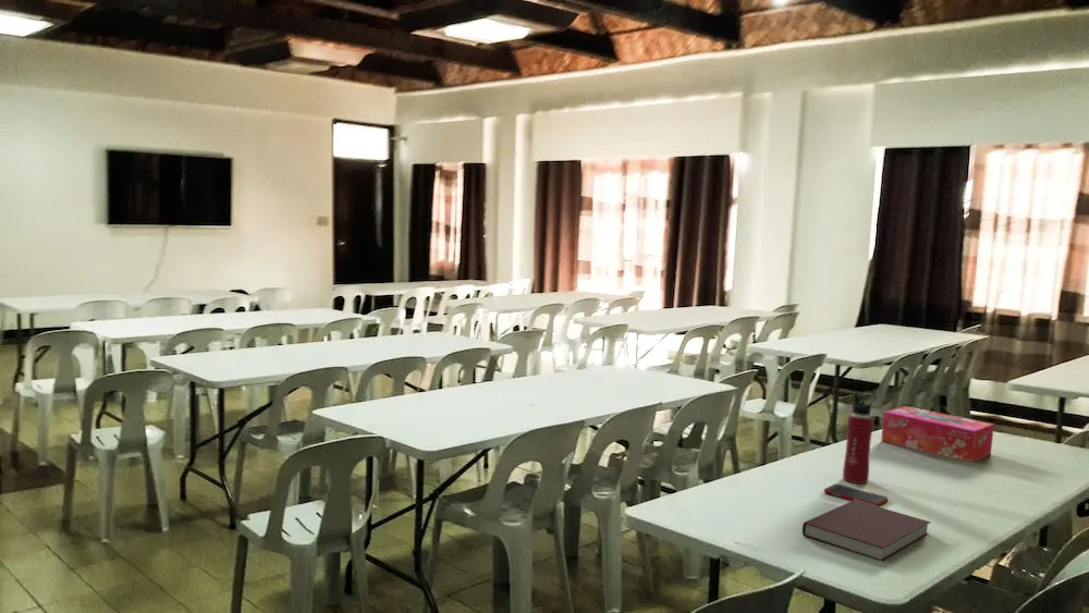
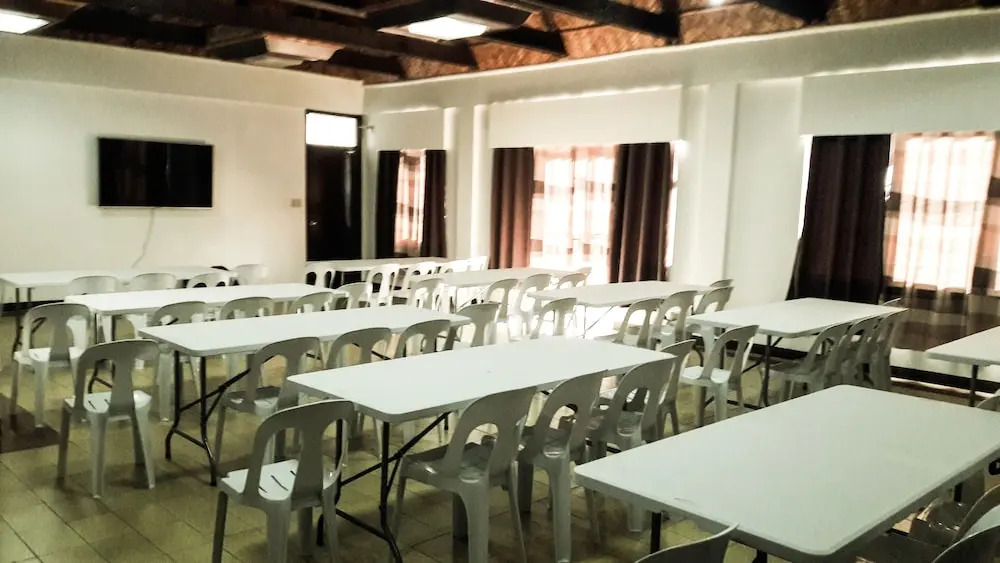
- tissue box (935, 432)
- cell phone (855, 494)
- water bottle (858, 437)
- notebook (867, 528)
